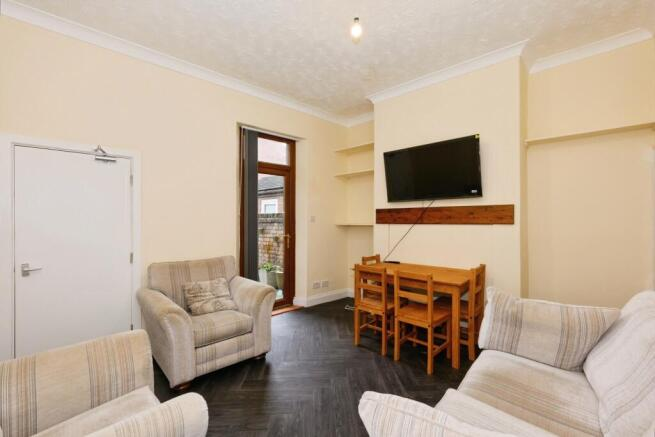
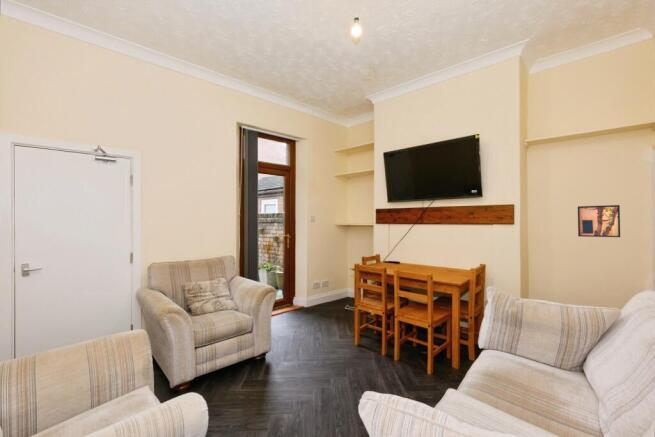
+ wall art (598, 221)
